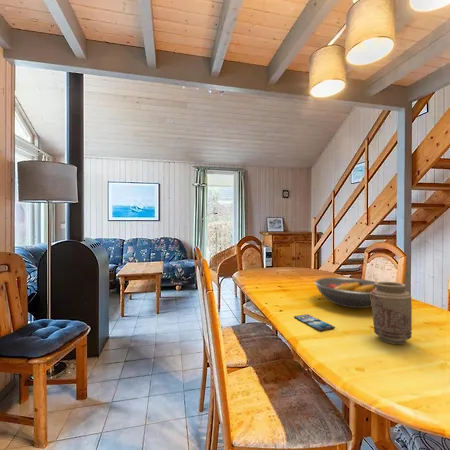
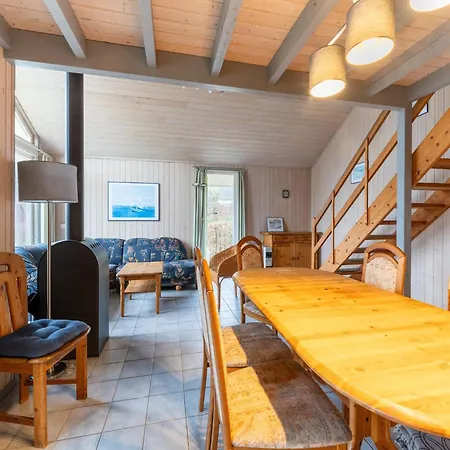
- vase (390, 311)
- fruit bowl (350, 291)
- smartphone (313, 321)
